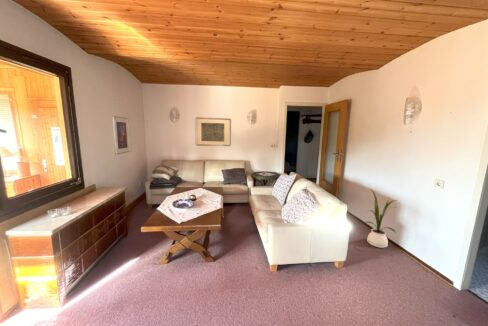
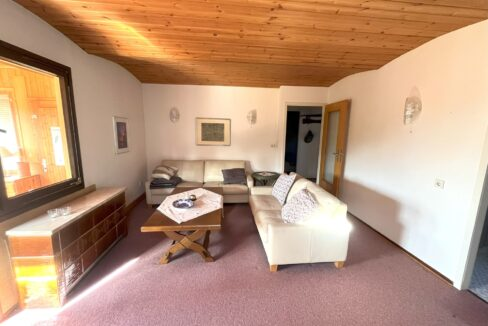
- house plant (378, 217)
